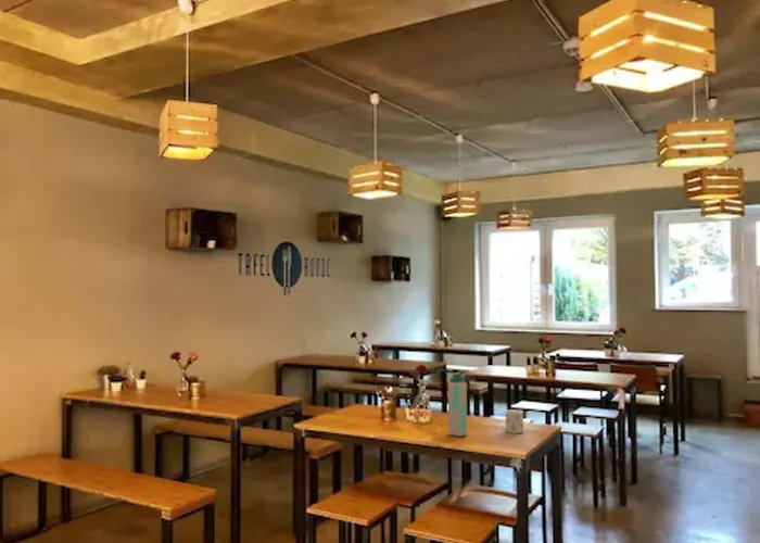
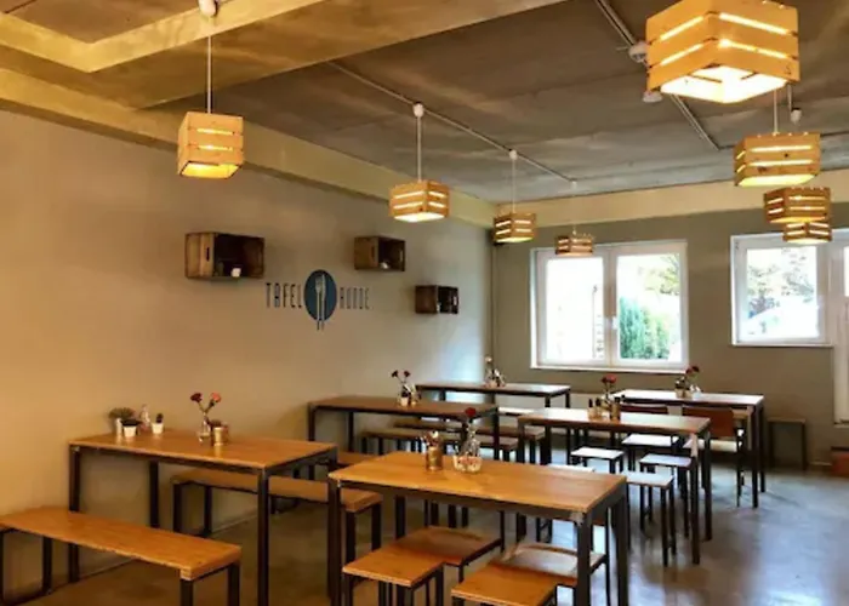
- mug (515, 420)
- water bottle (458, 403)
